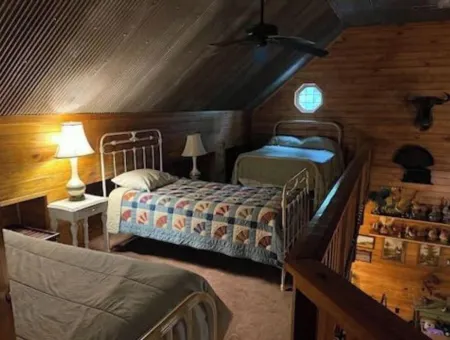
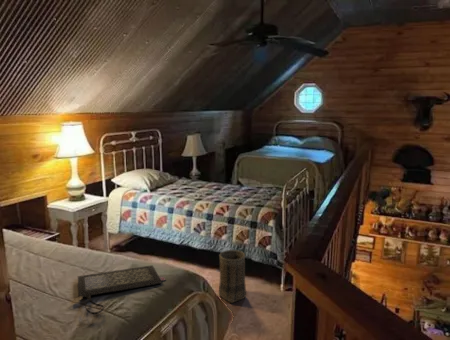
+ basket (232, 275)
+ clutch bag (115, 281)
